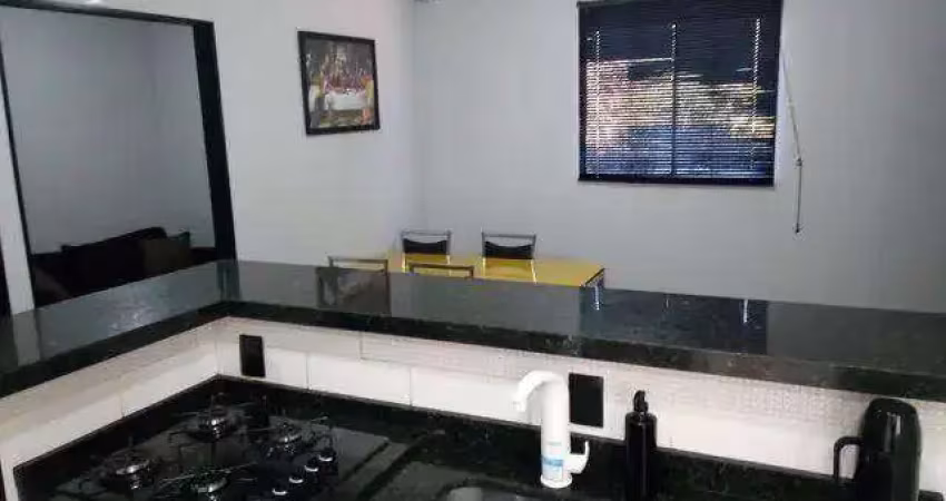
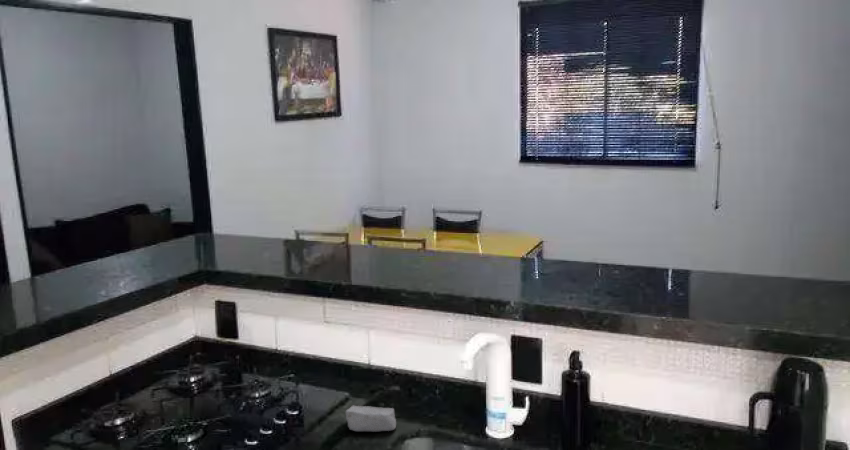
+ soap bar (370, 416)
